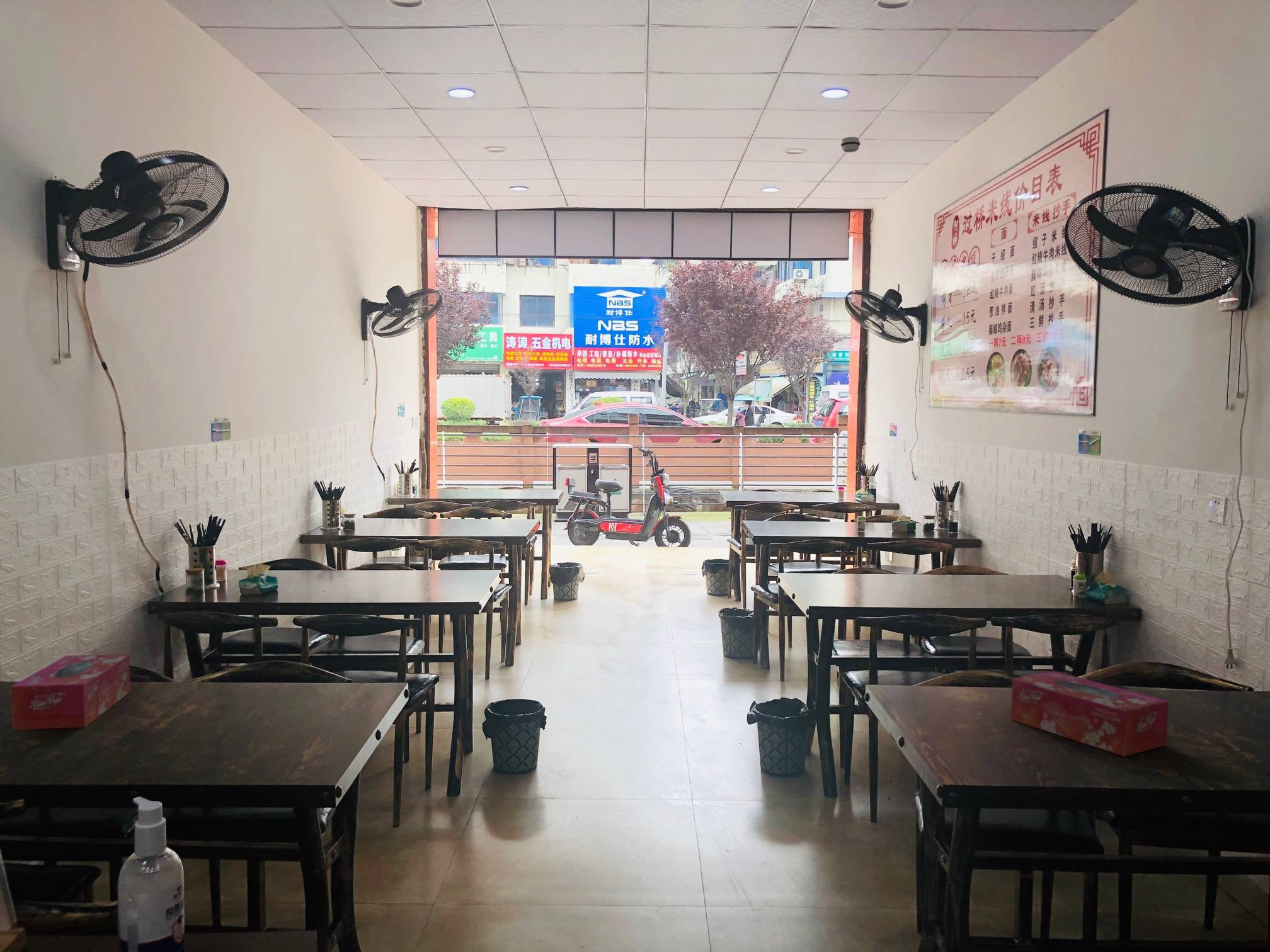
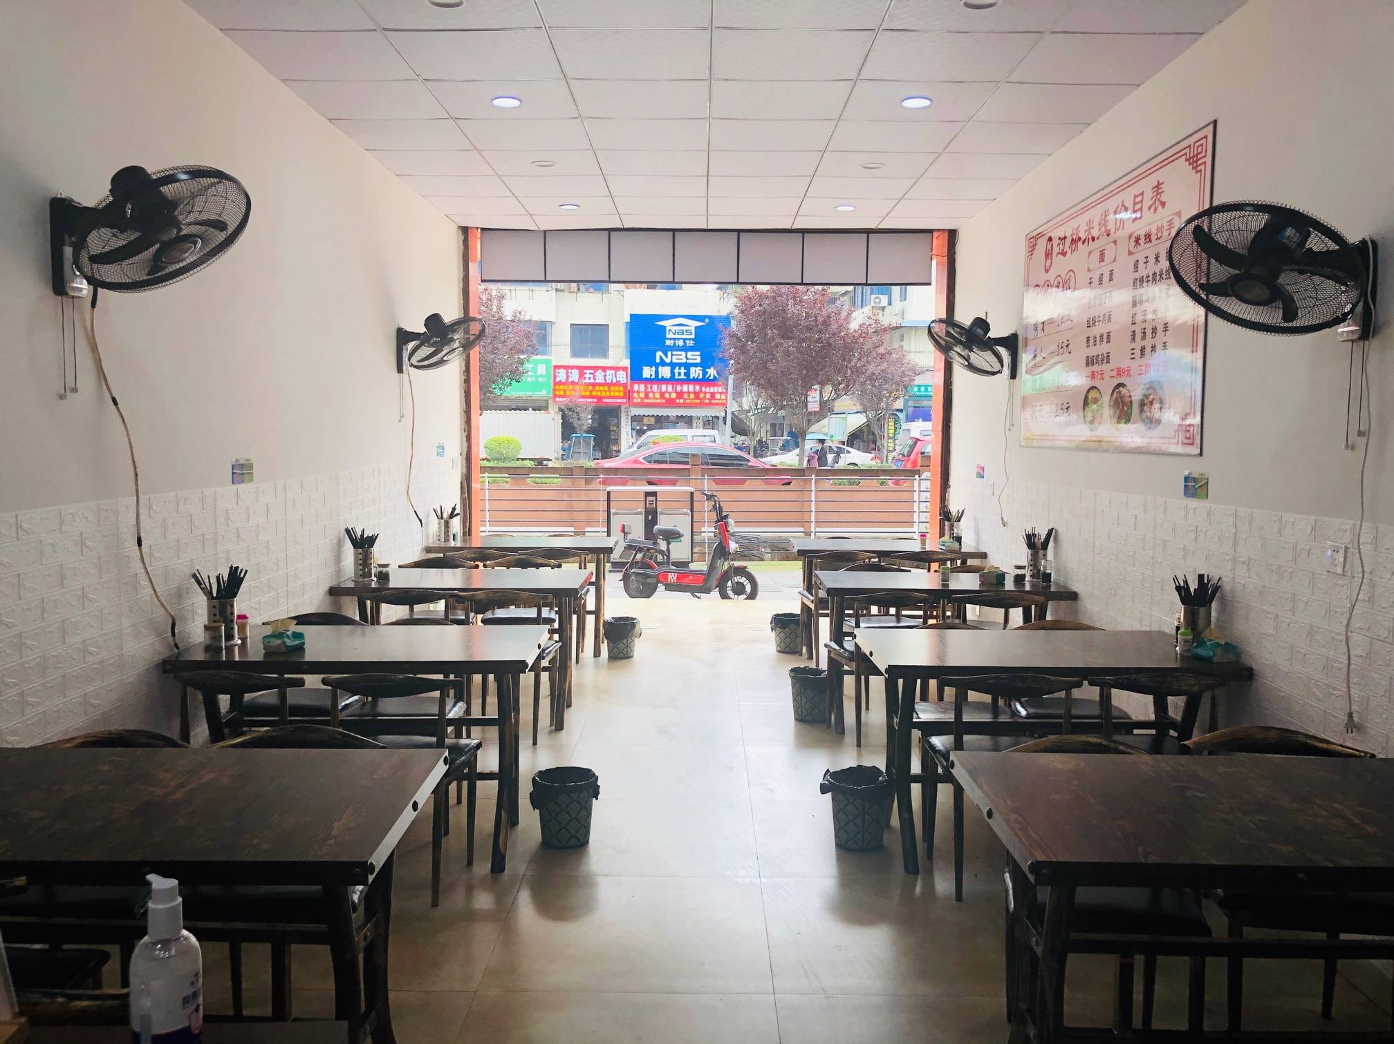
- tissue box (1086, 710)
- smoke detector (850, 144)
- tissue box (74, 689)
